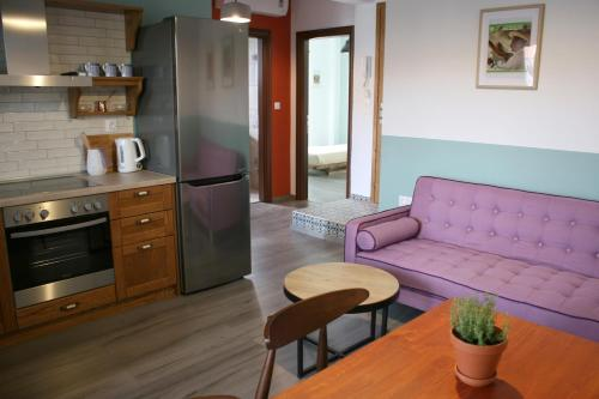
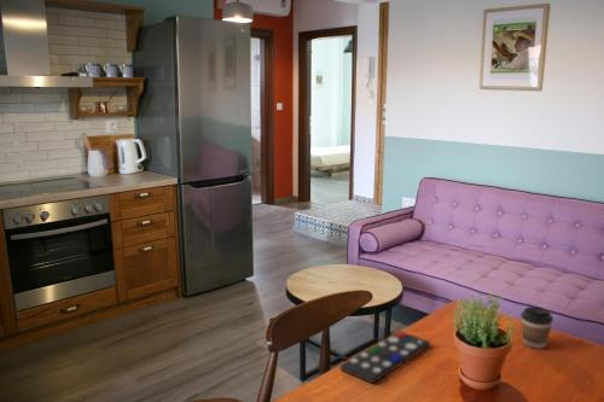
+ remote control (387, 354)
+ coffee cup (535, 325)
